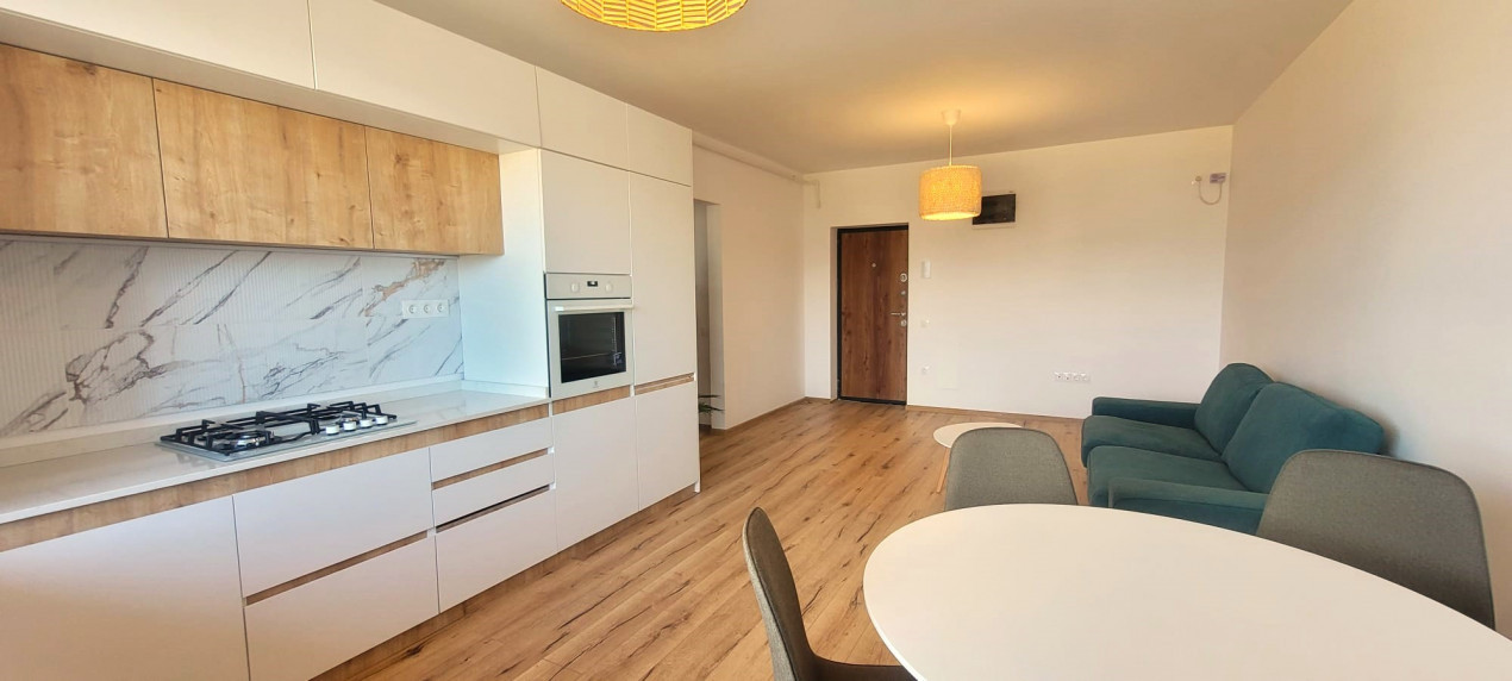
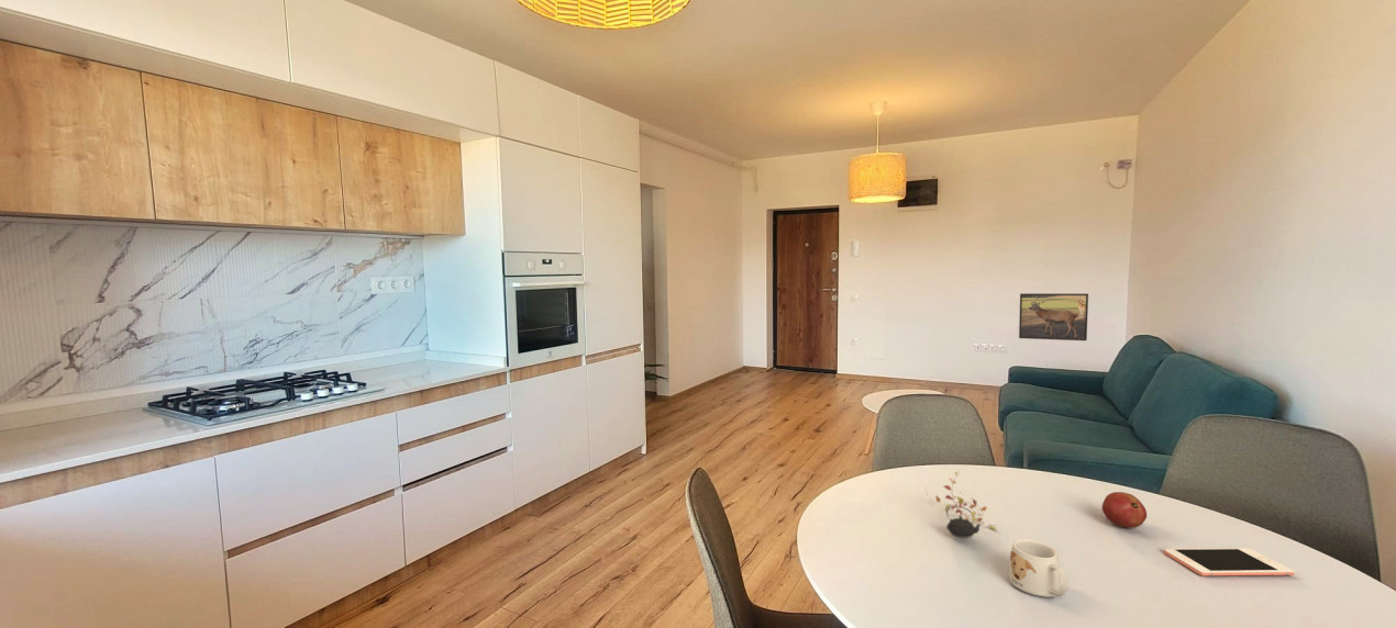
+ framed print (1052, 316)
+ cell phone (1226, 561)
+ teapot (960, 492)
+ mug (1041, 571)
+ fruit (1122, 508)
